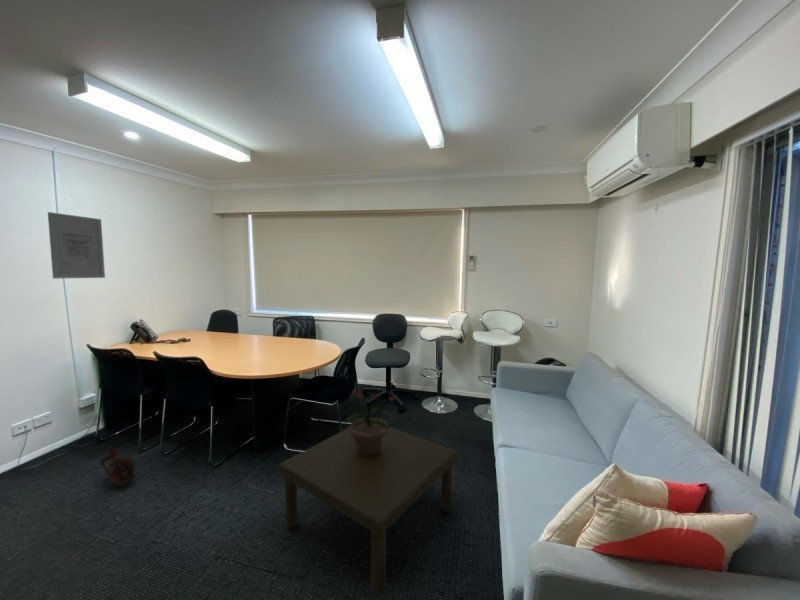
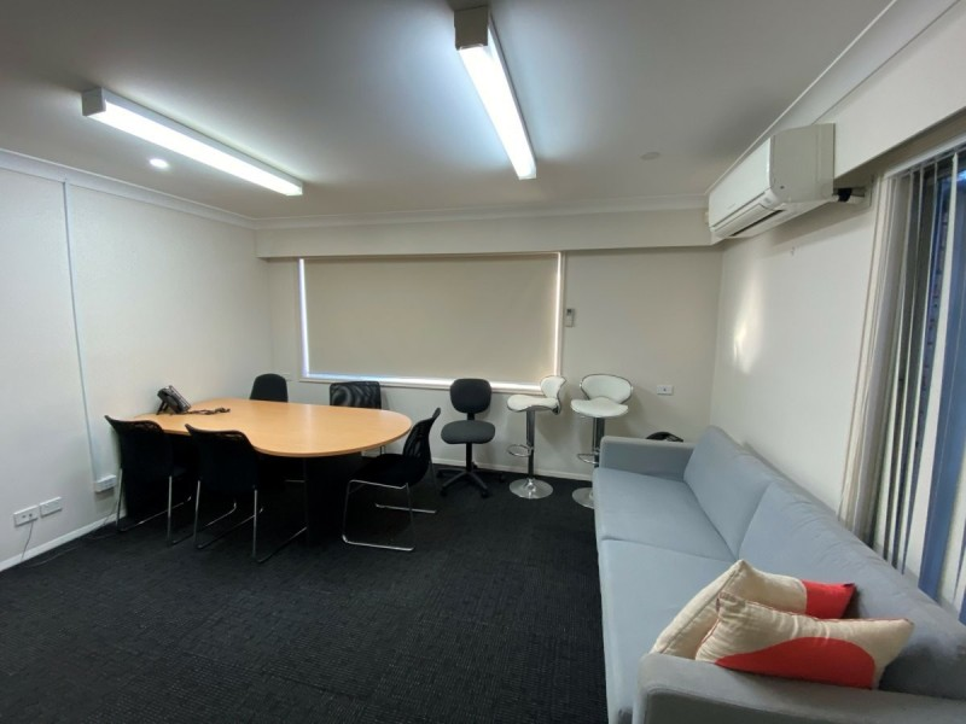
- wall art (78, 247)
- ceramic jug (118, 467)
- potted plant (368, 419)
- coffee table (371, 487)
